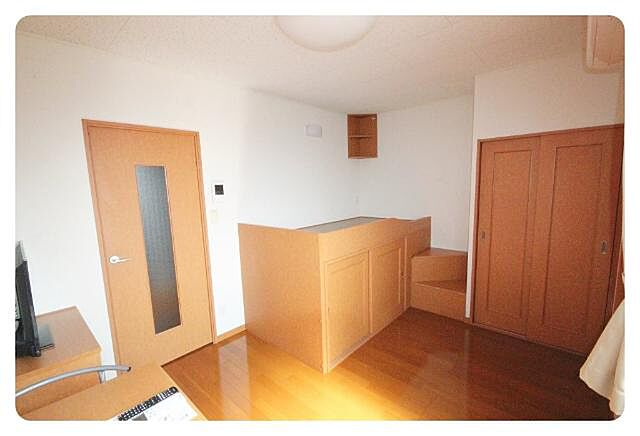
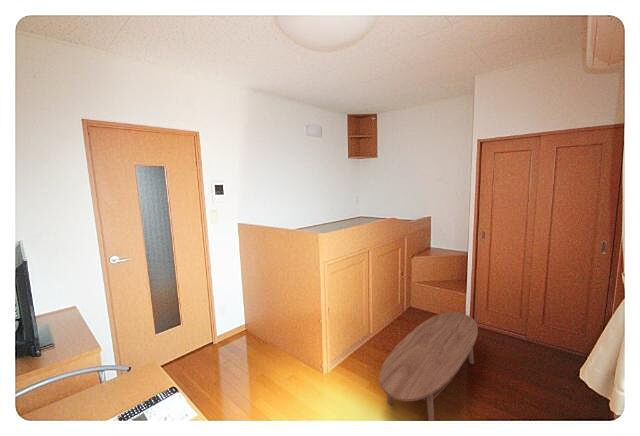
+ coffee table (434, 363)
